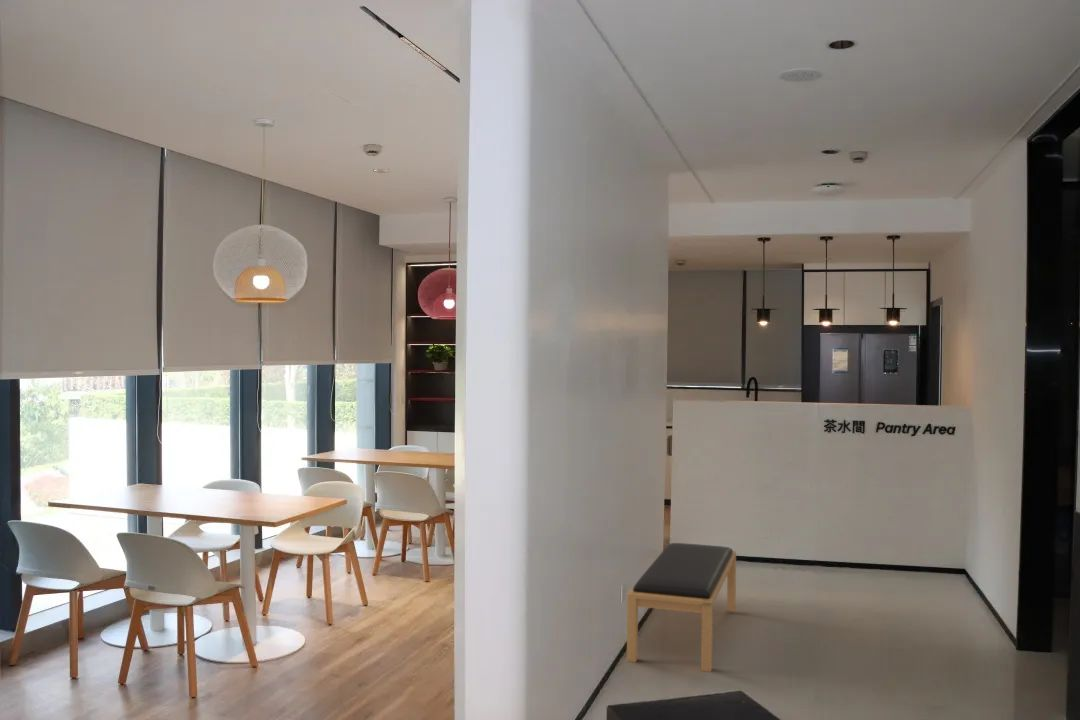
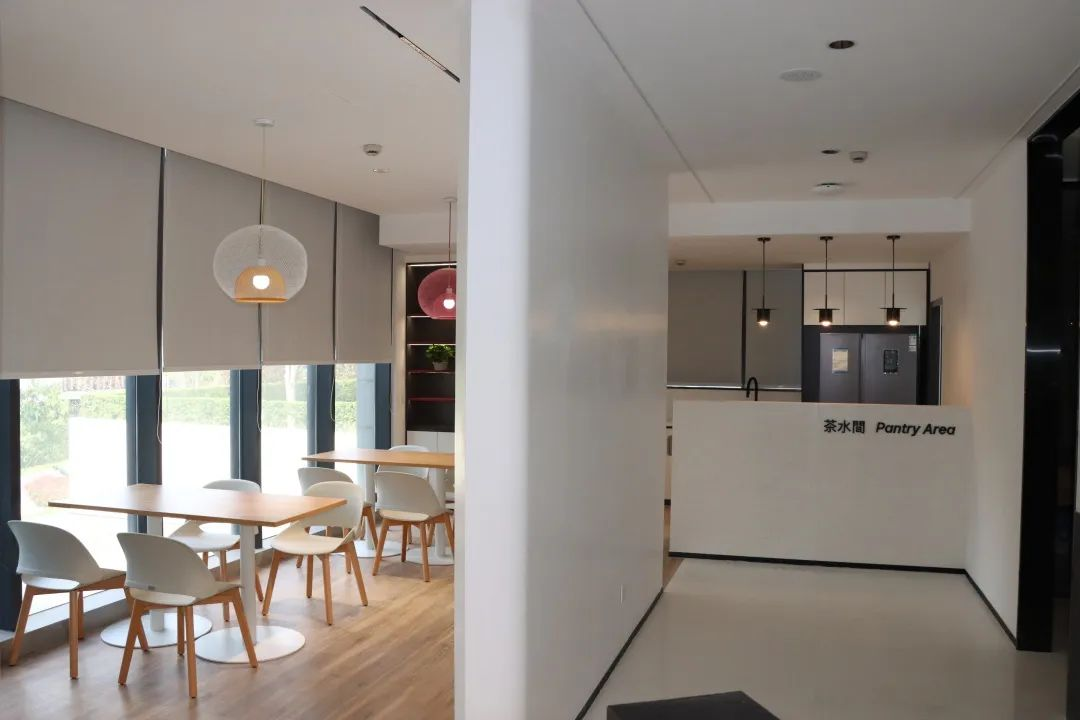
- bench (686, 598)
